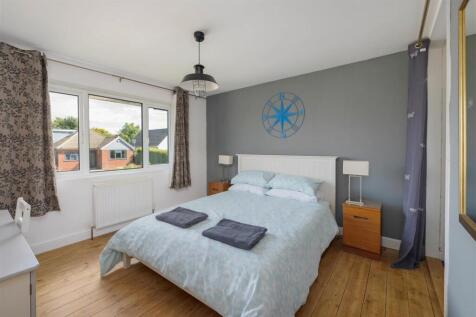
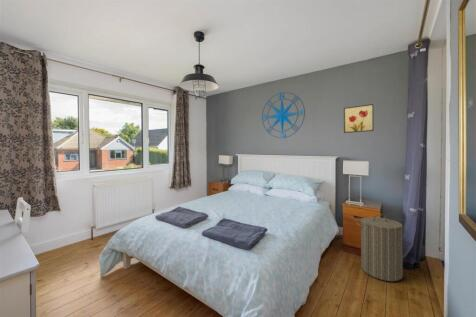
+ laundry hamper (380, 242)
+ wall art (358, 119)
